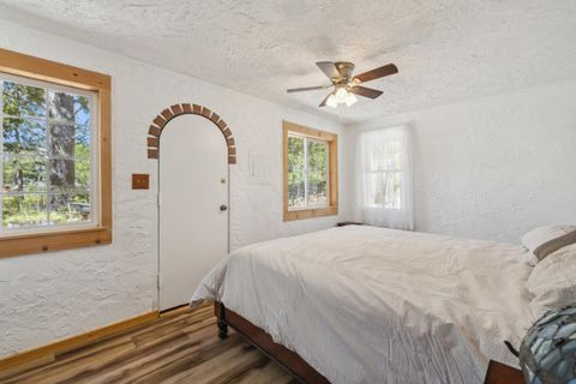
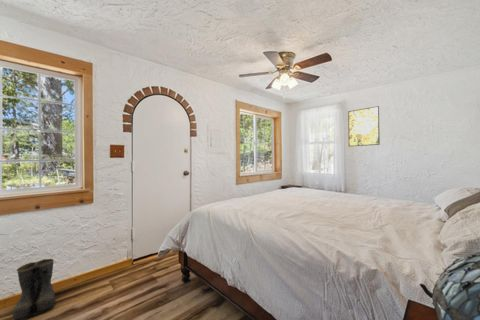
+ boots (35, 286)
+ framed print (363, 127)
